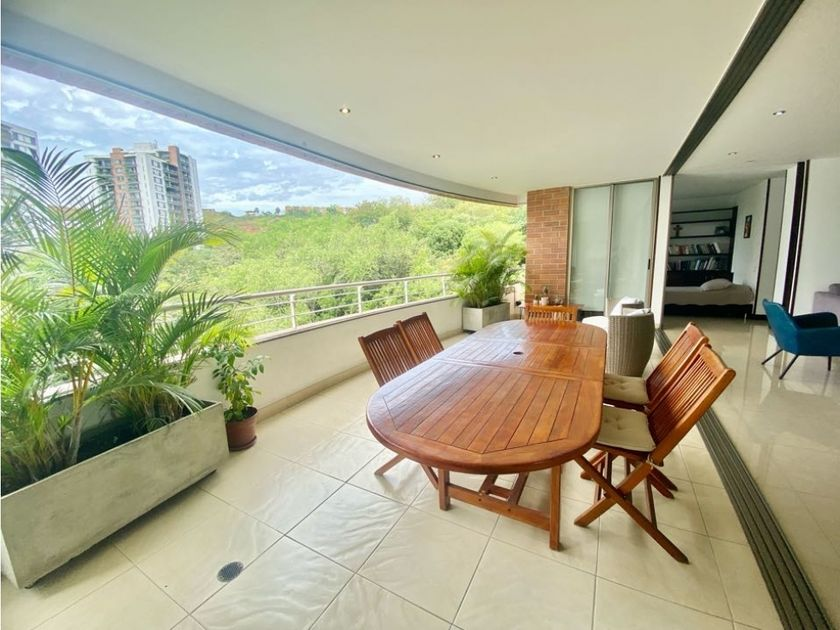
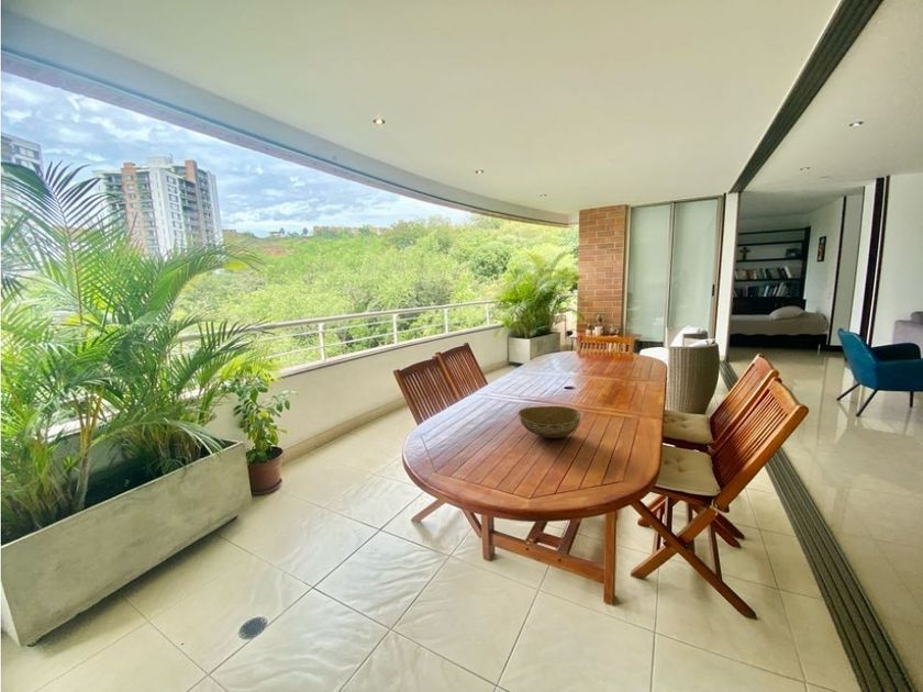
+ bowl (548, 424)
